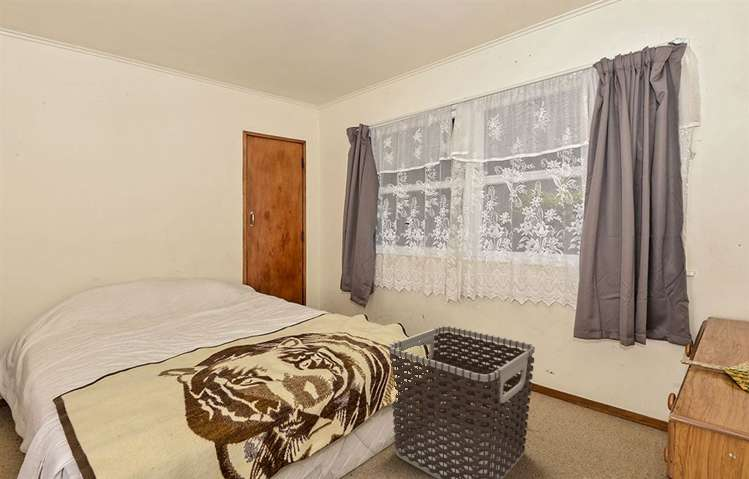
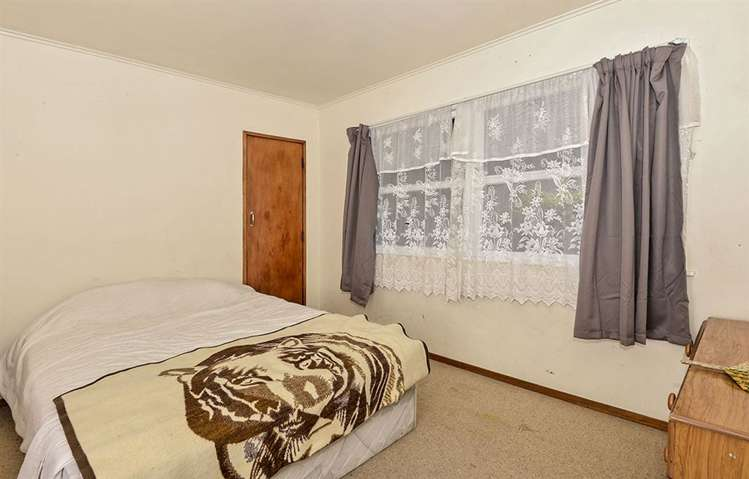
- clothes hamper (460, 399)
